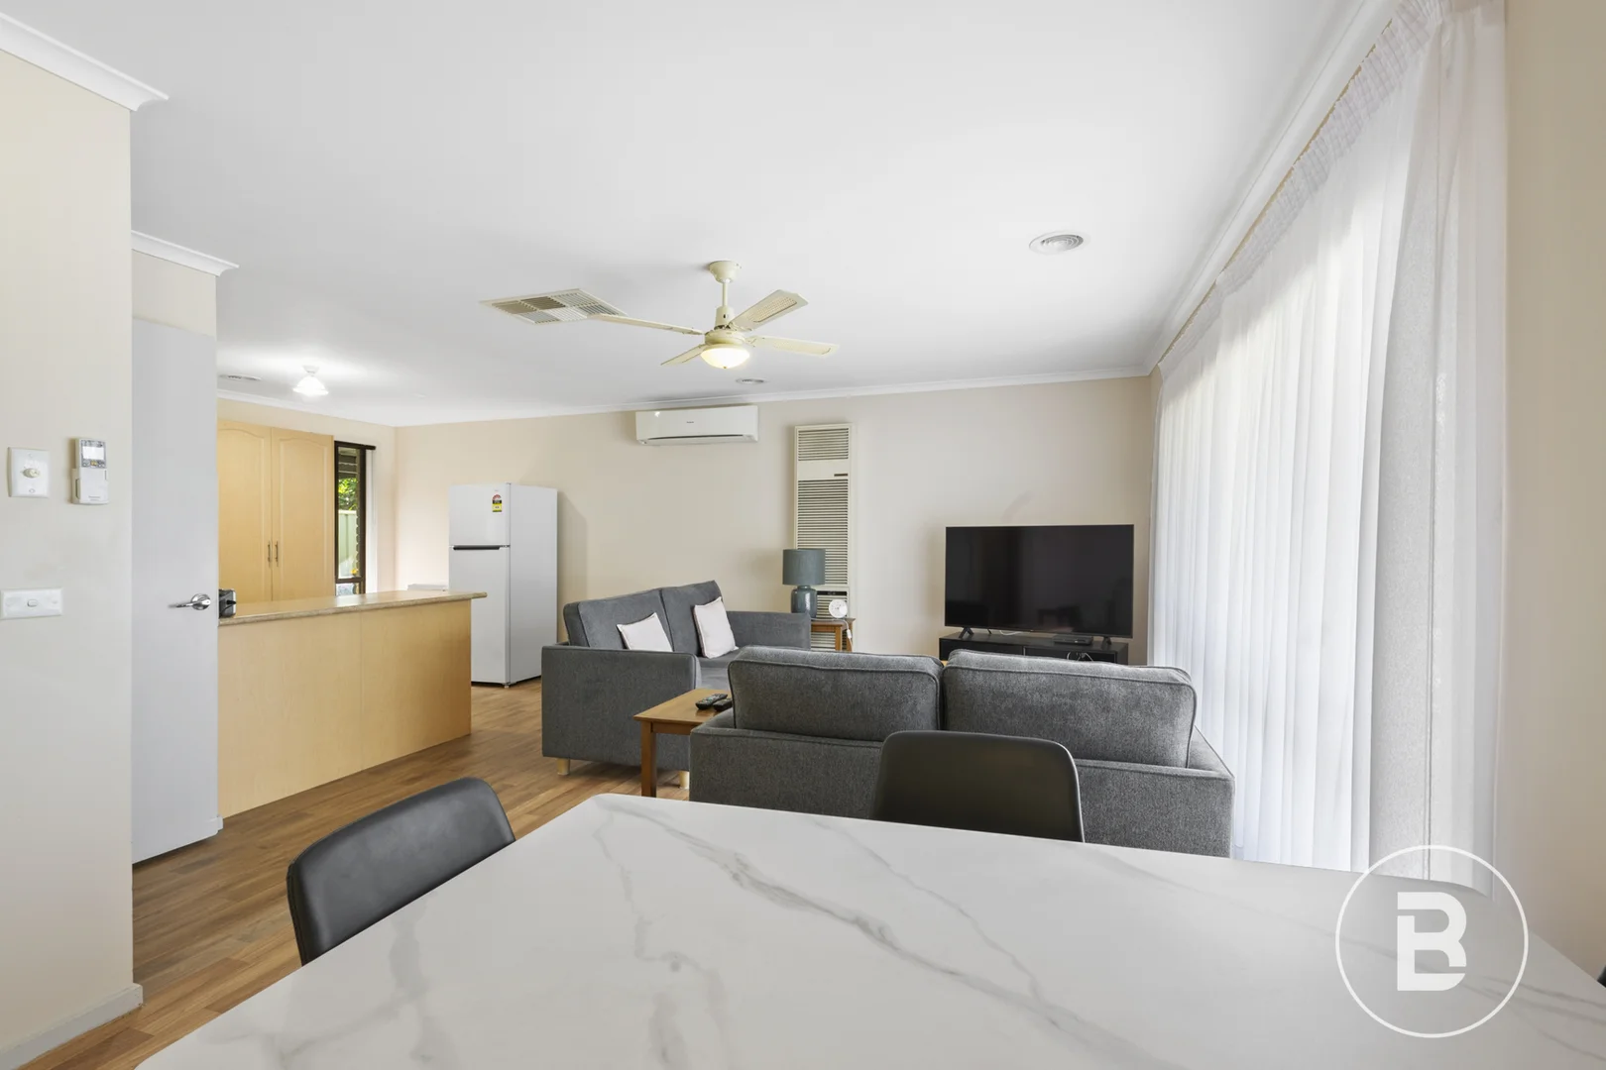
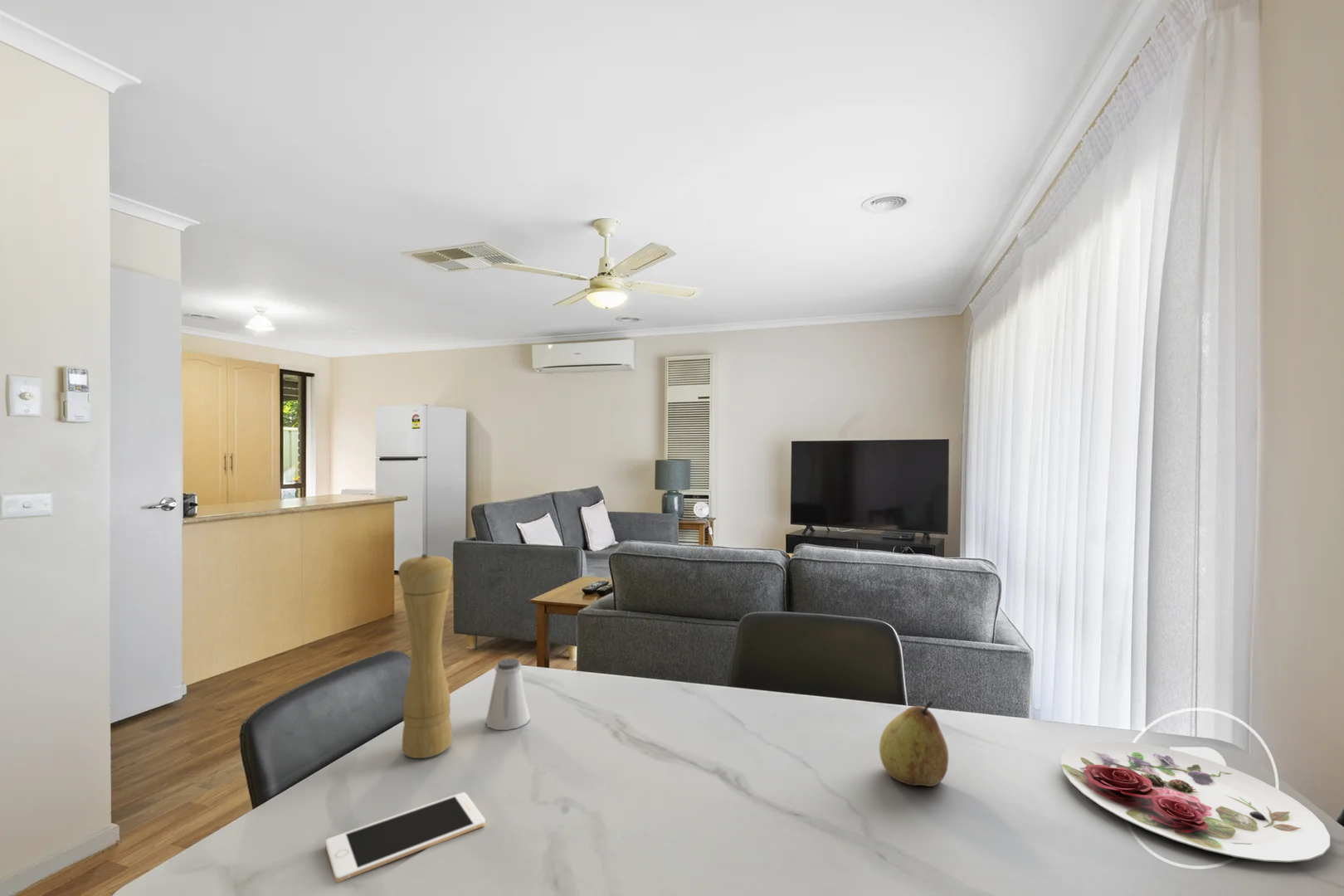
+ fruit (913, 737)
+ saltshaker (508, 690)
+ plate (1181, 790)
+ pepper mill (426, 651)
+ cell phone (407, 832)
